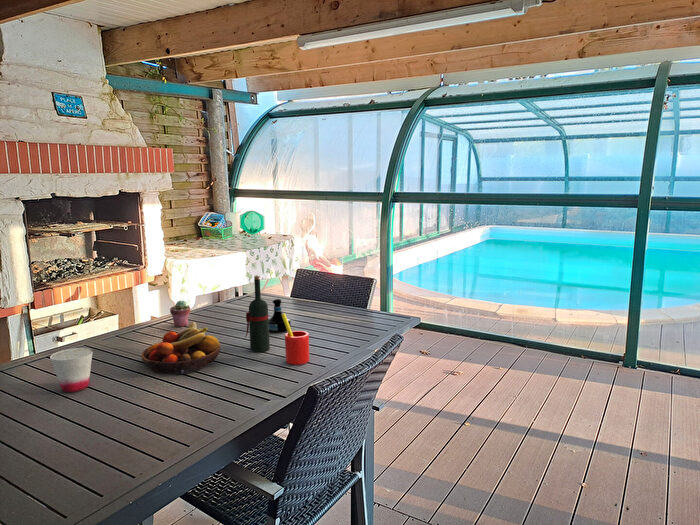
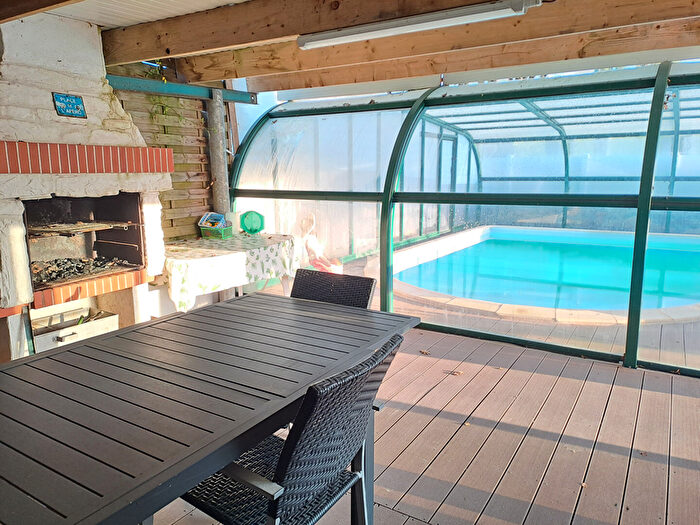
- straw (294, 337)
- potted succulent (180, 312)
- wine bottle (255, 312)
- tequila bottle (277, 314)
- cup (73, 370)
- fruit bowl (181, 345)
